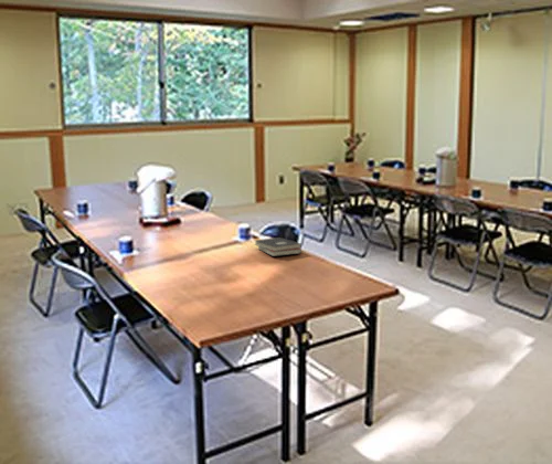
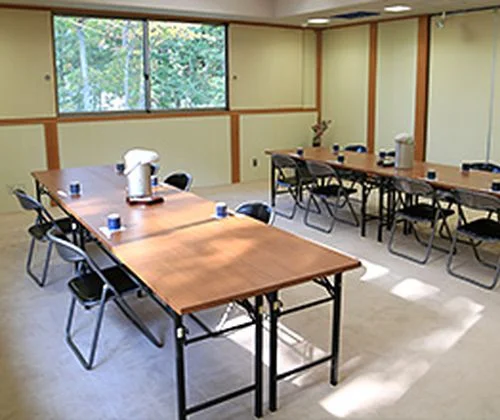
- hardback book (277, 245)
